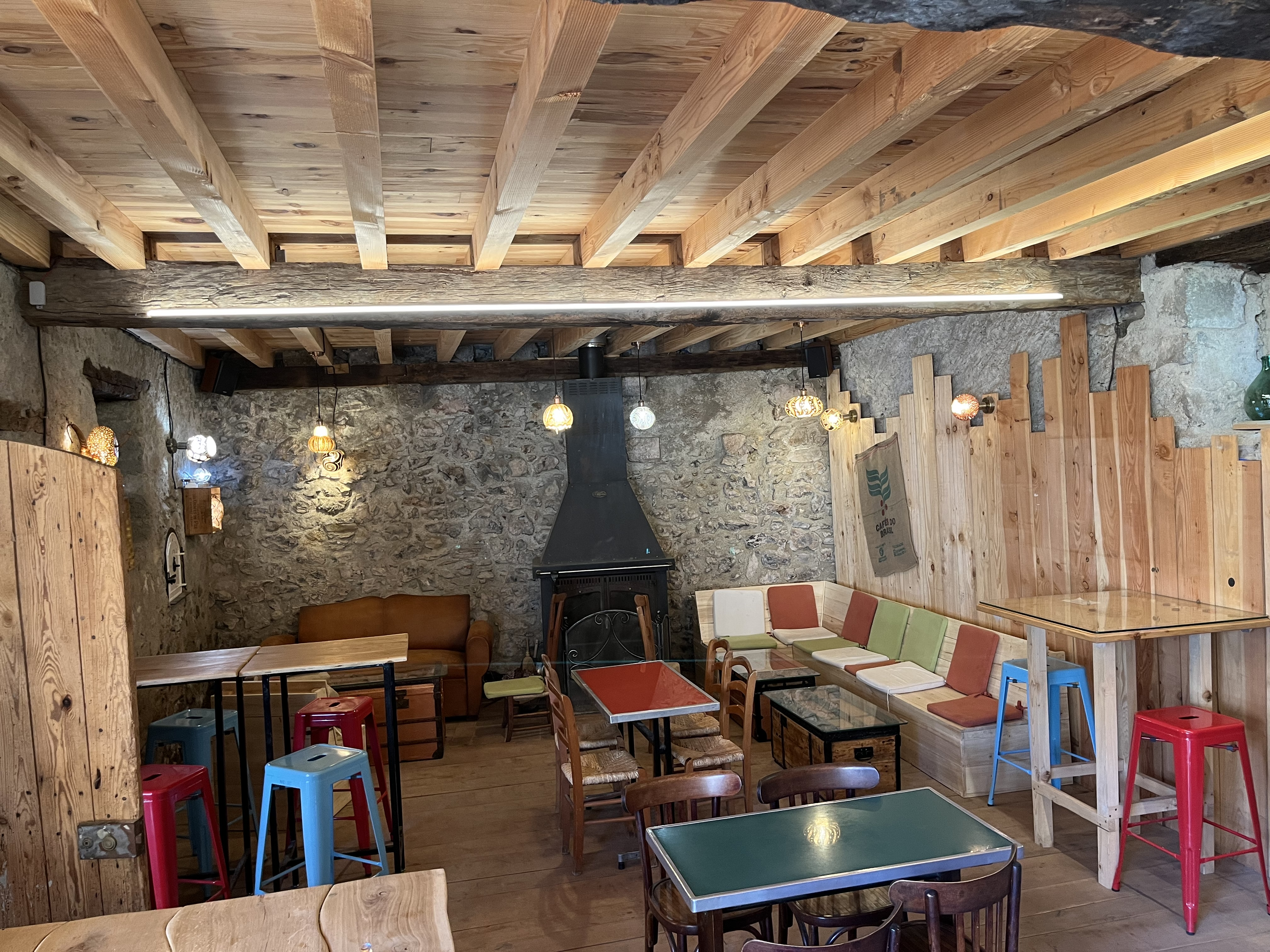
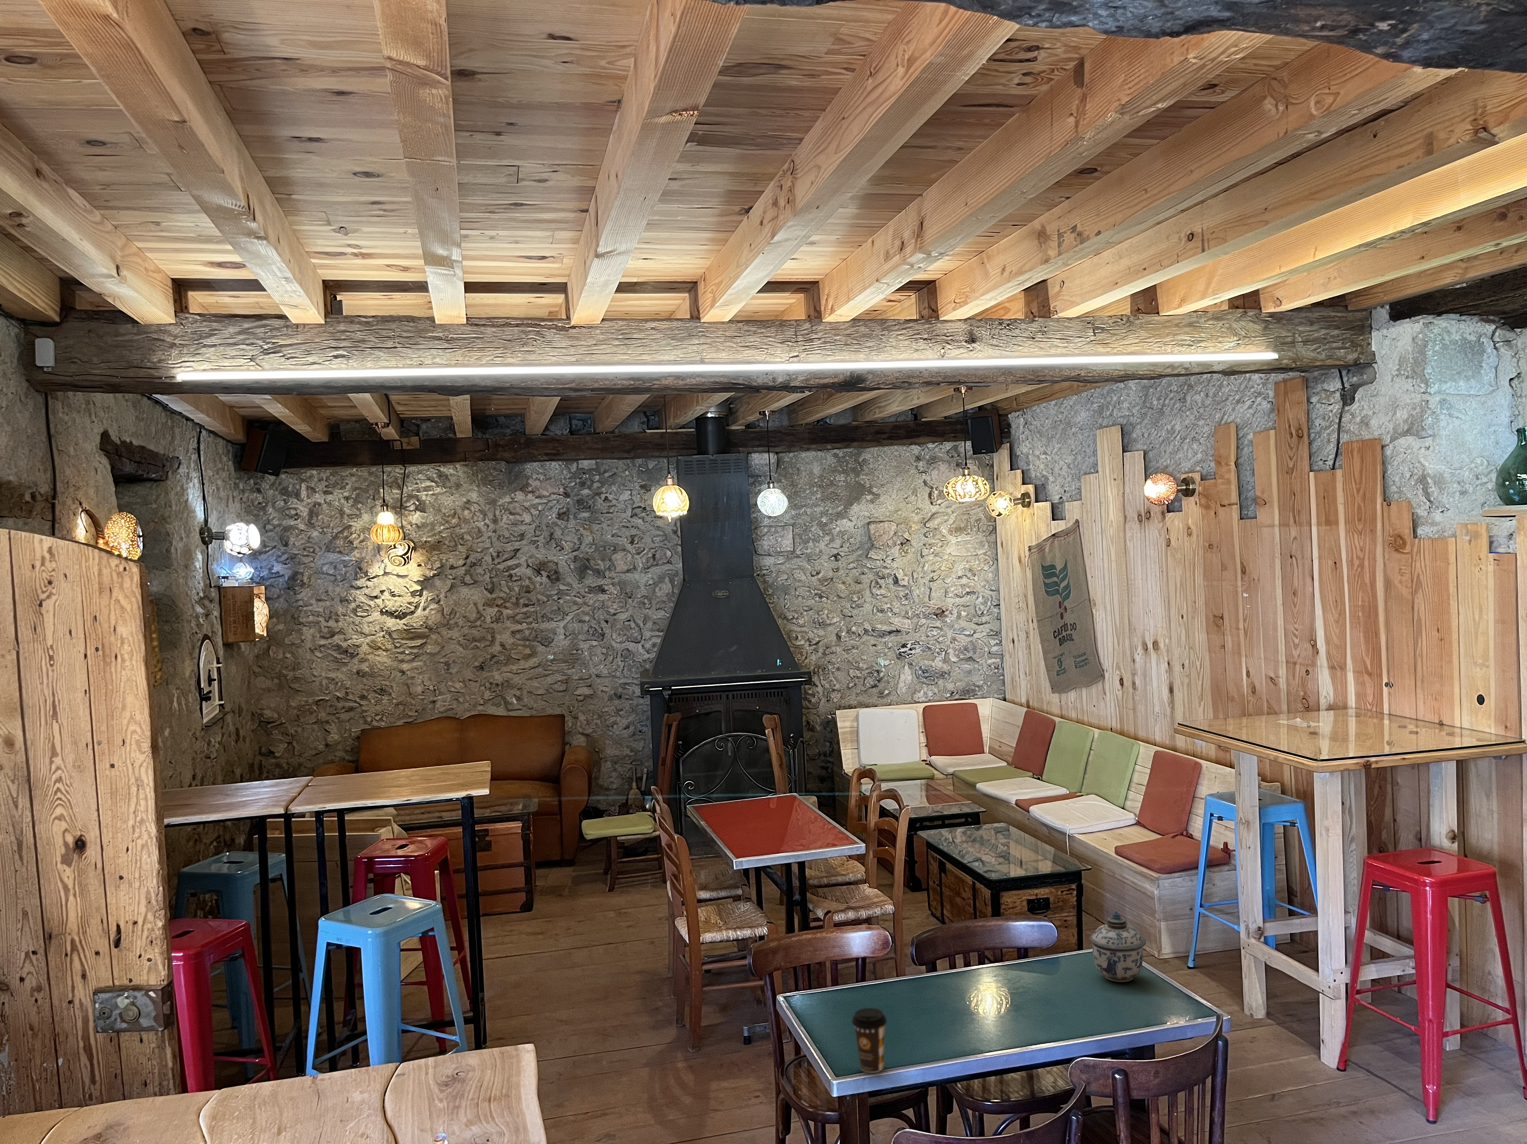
+ lidded jar (1118, 945)
+ coffee cup (871, 1041)
